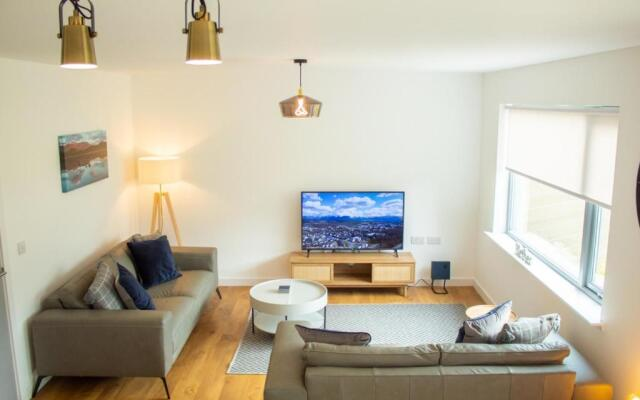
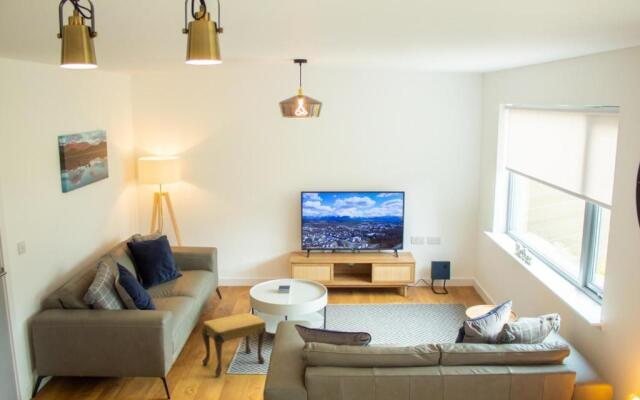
+ footstool (232, 339)
